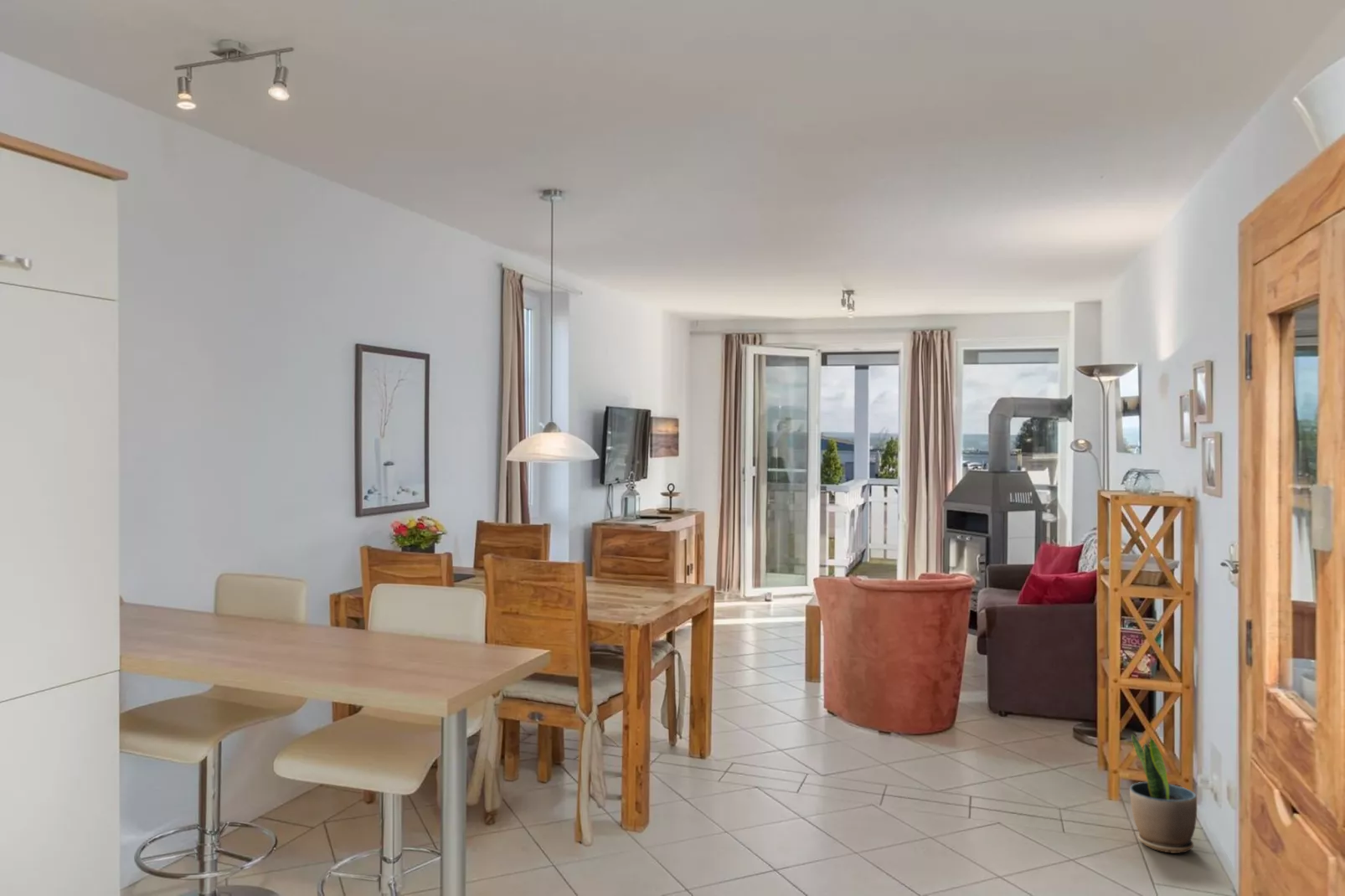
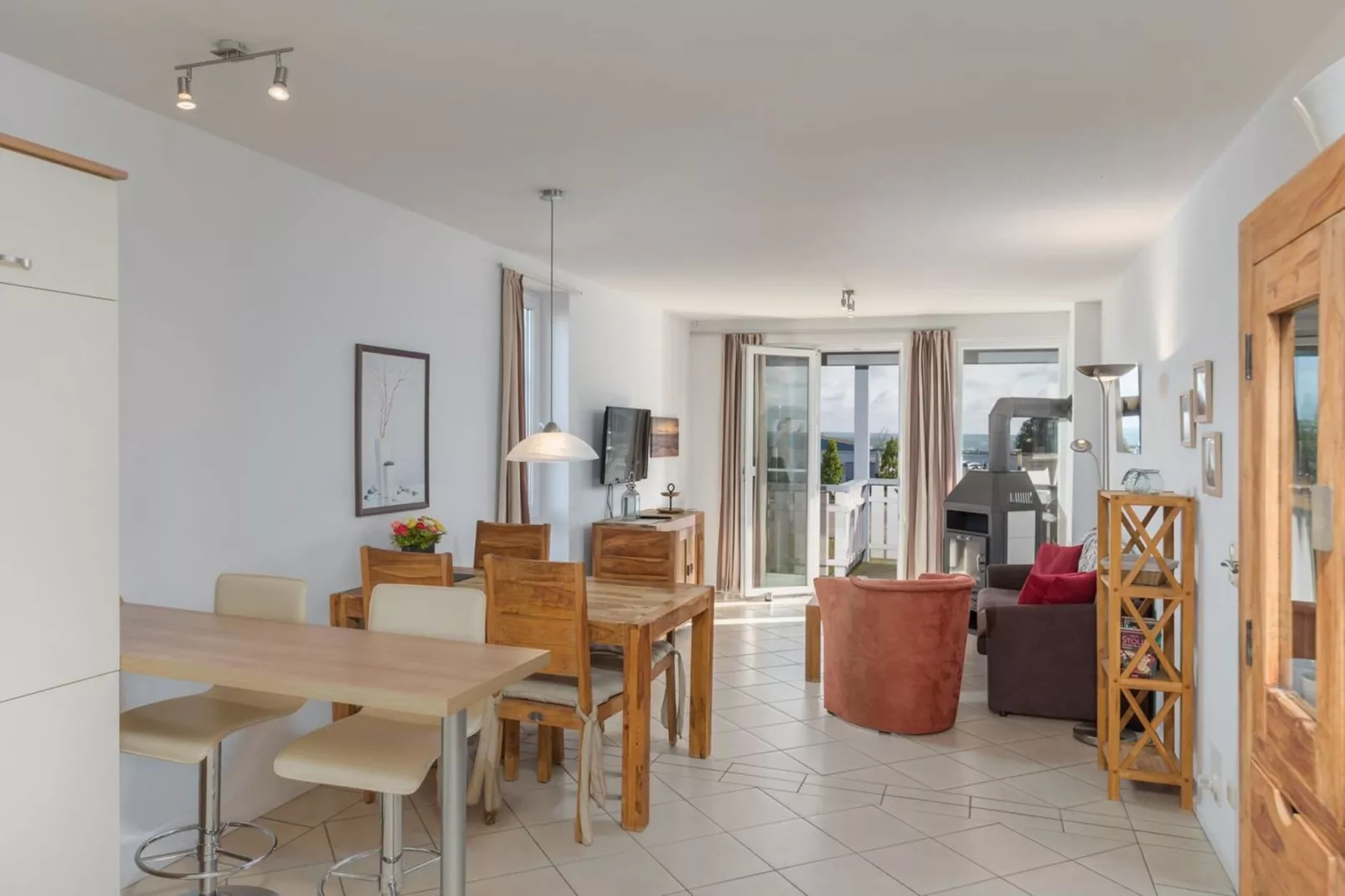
- potted plant (1162, 789)
